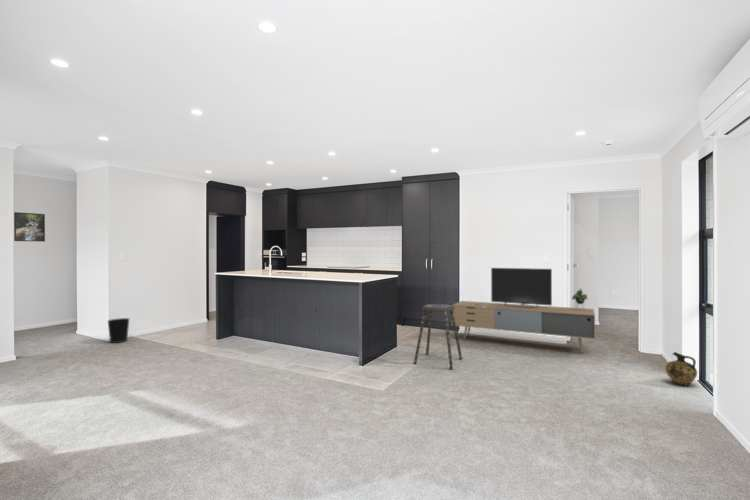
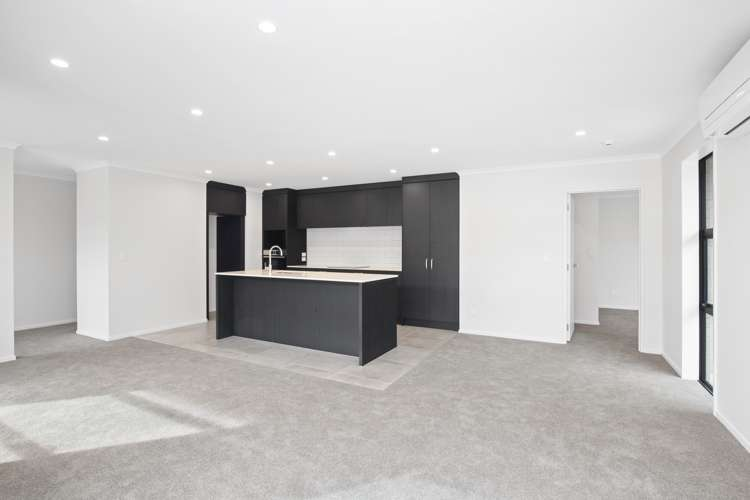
- ceramic jug (681, 368)
- wastebasket (118, 330)
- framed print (29, 227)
- stool (430, 333)
- media console (520, 305)
